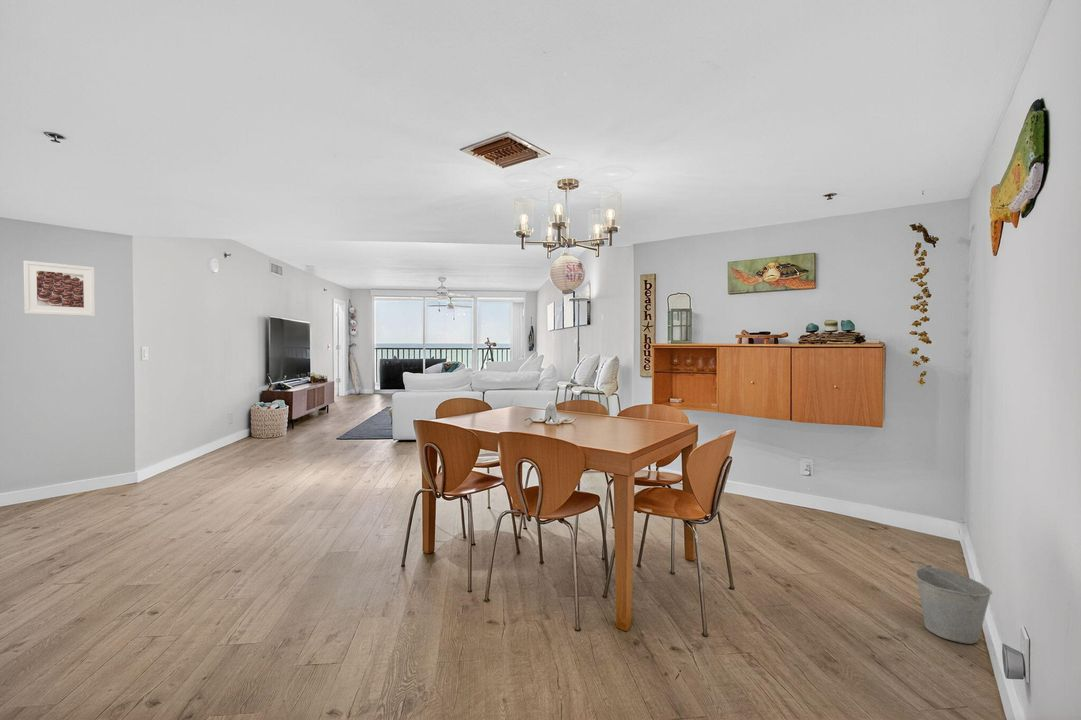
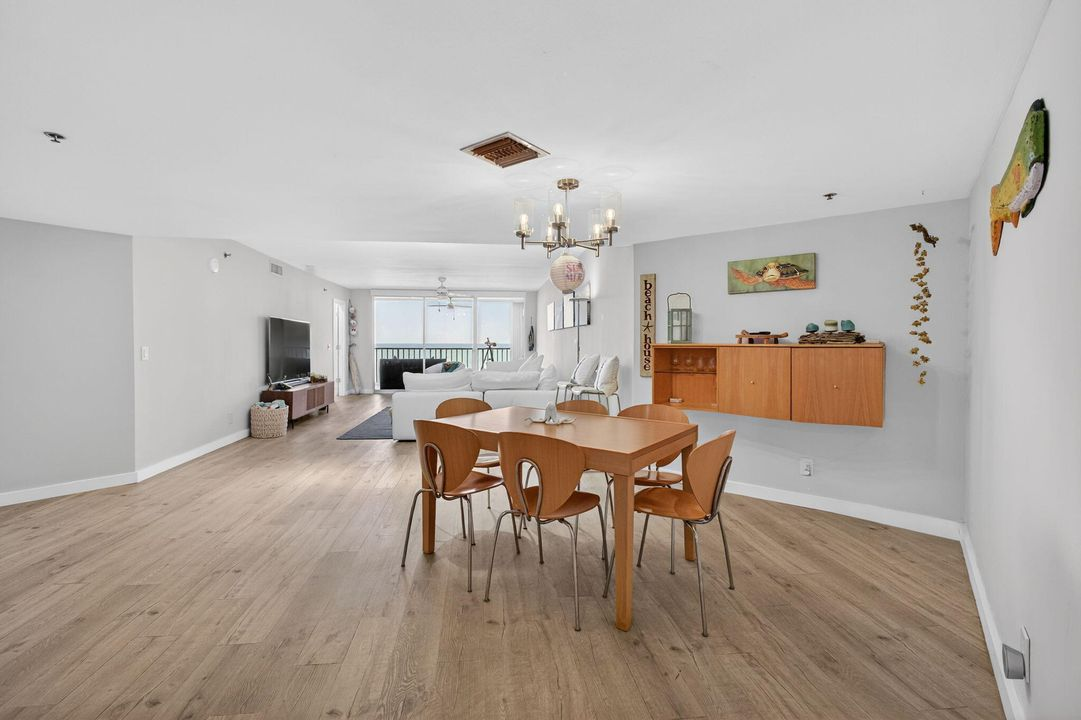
- bucket (951, 600)
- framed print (60, 289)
